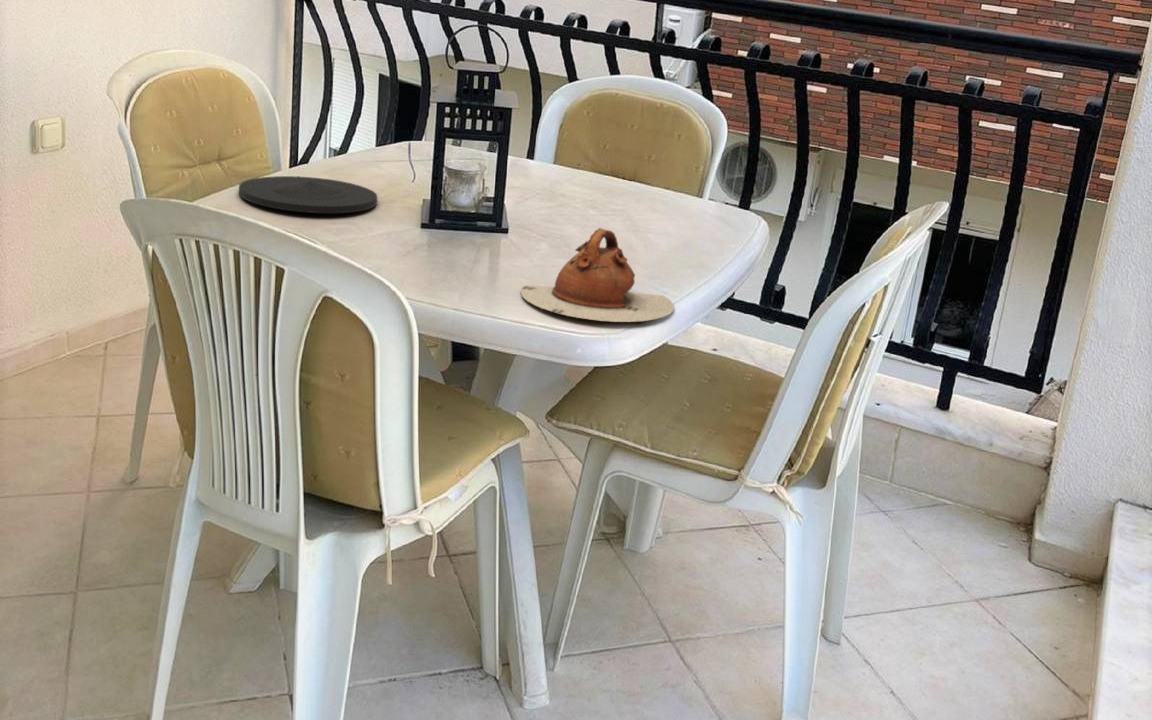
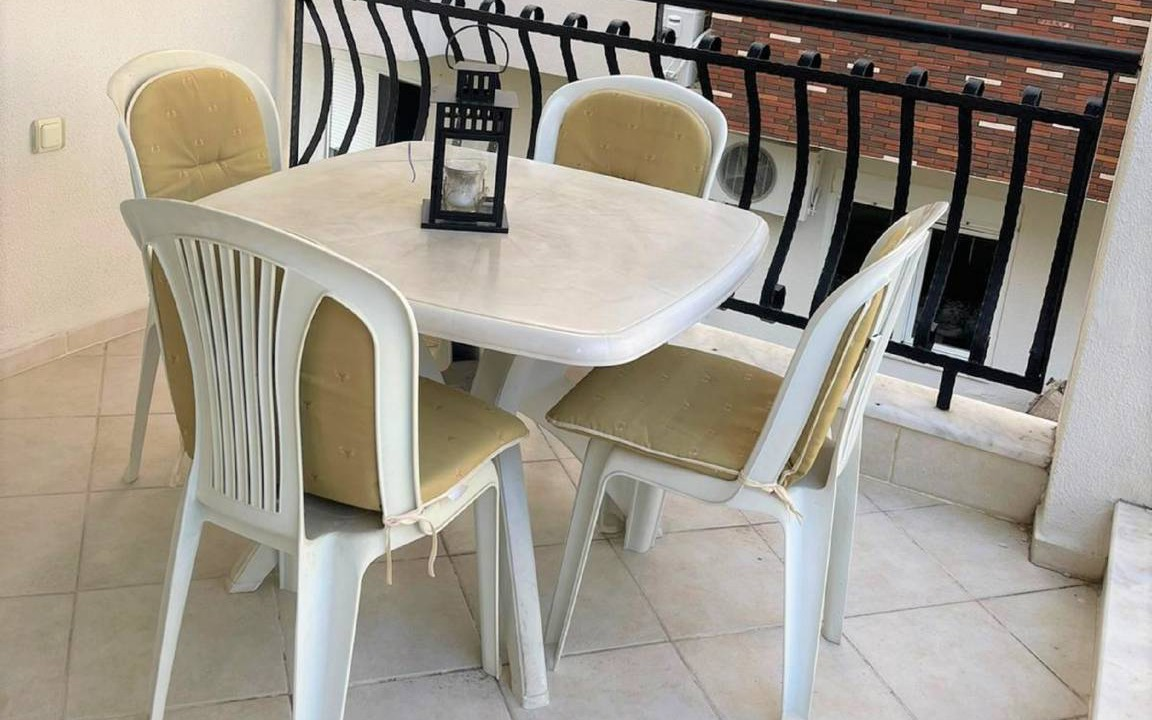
- teapot (601, 265)
- plate (308, 189)
